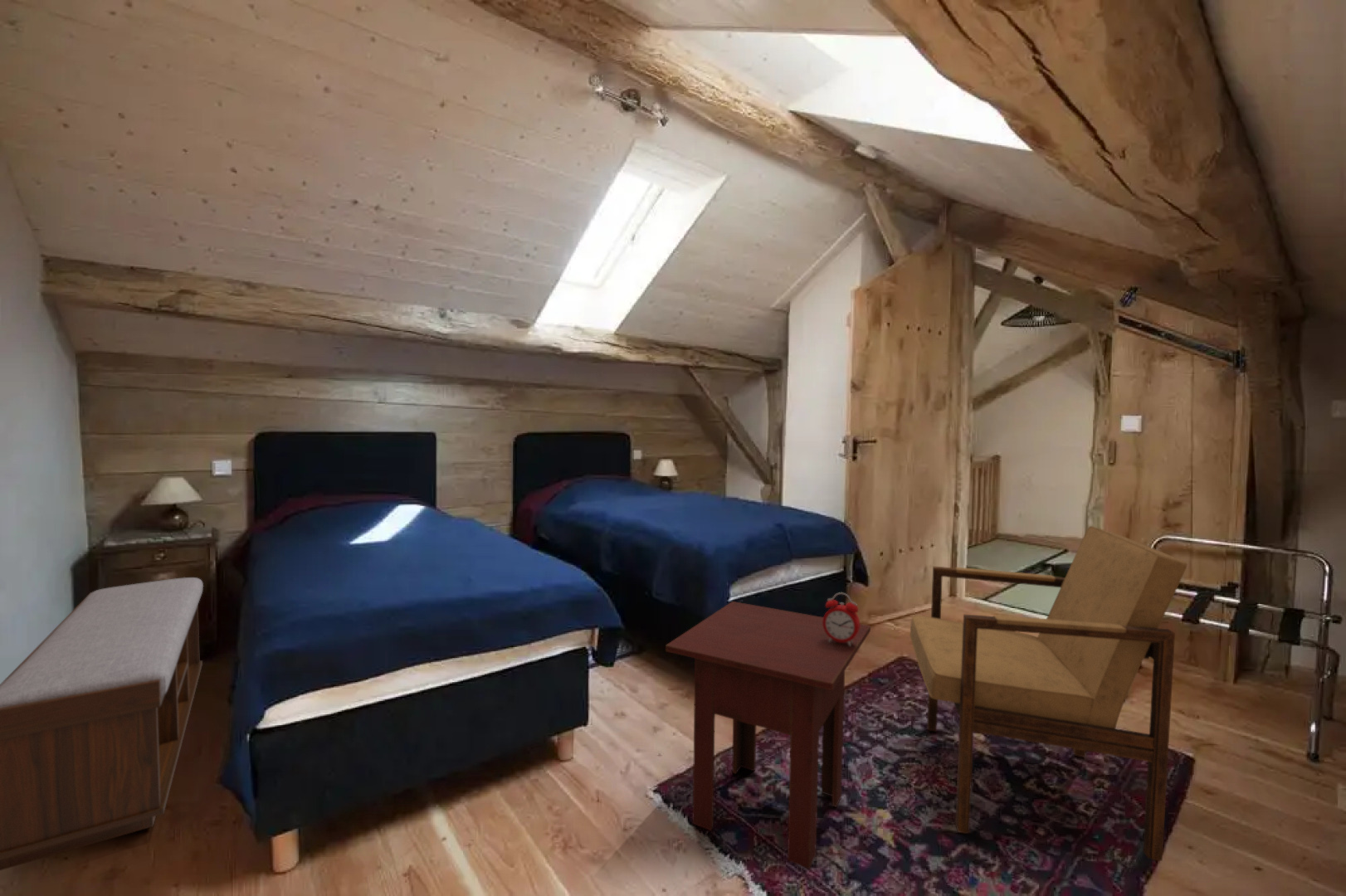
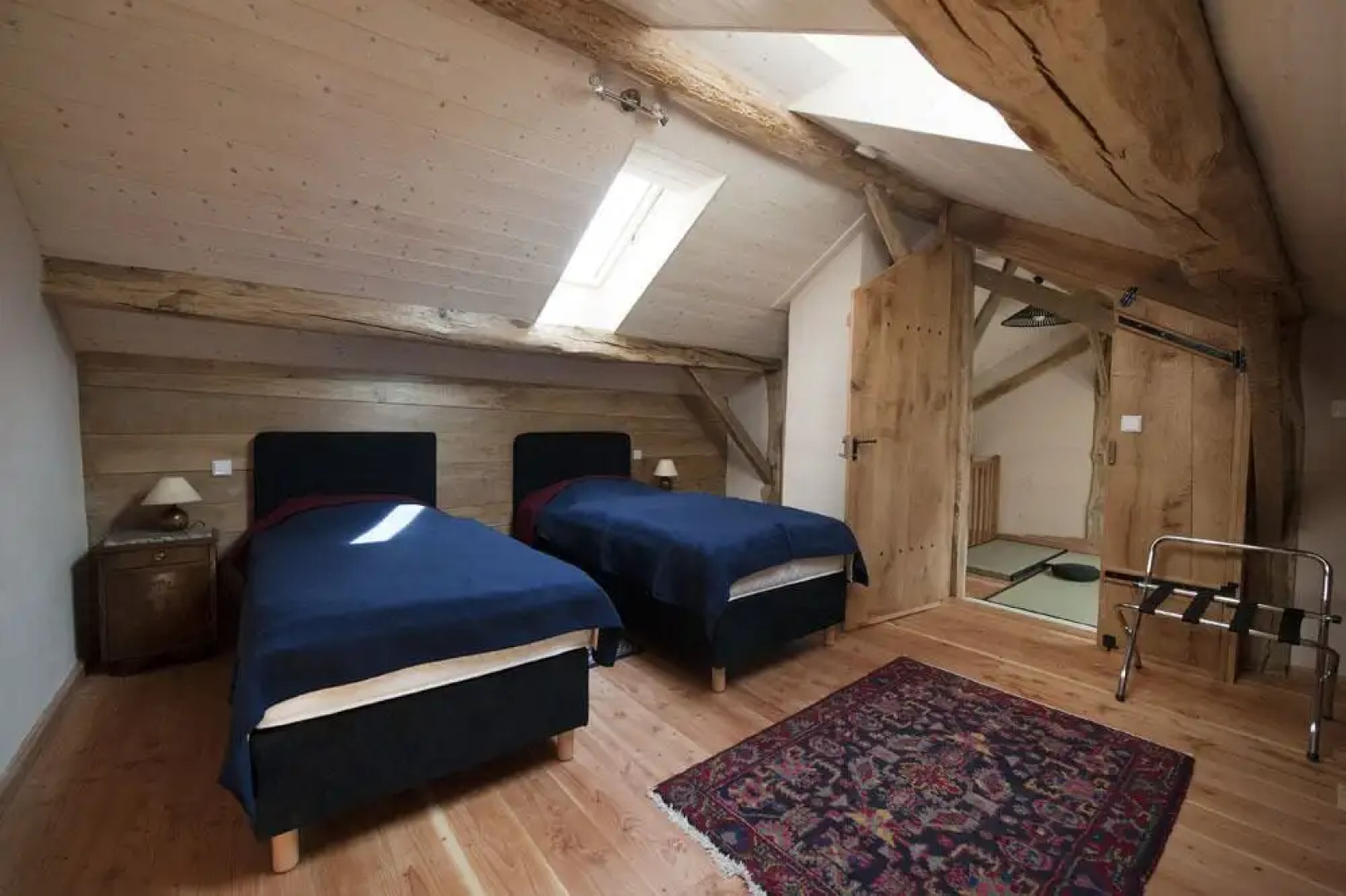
- armchair (1023, 660)
- bench (123, 684)
- alarm clock (841, 616)
- side table (771, 723)
